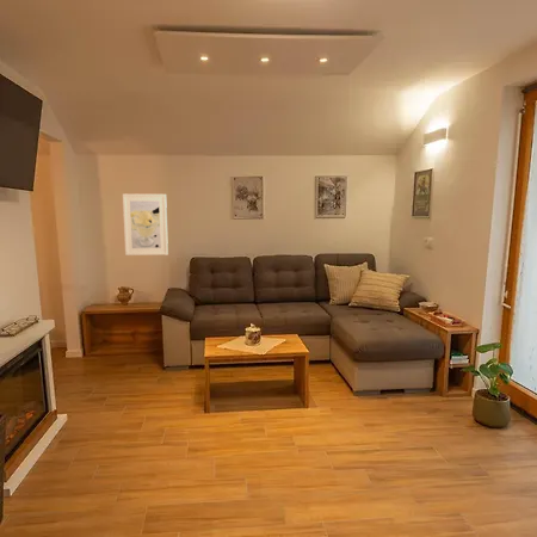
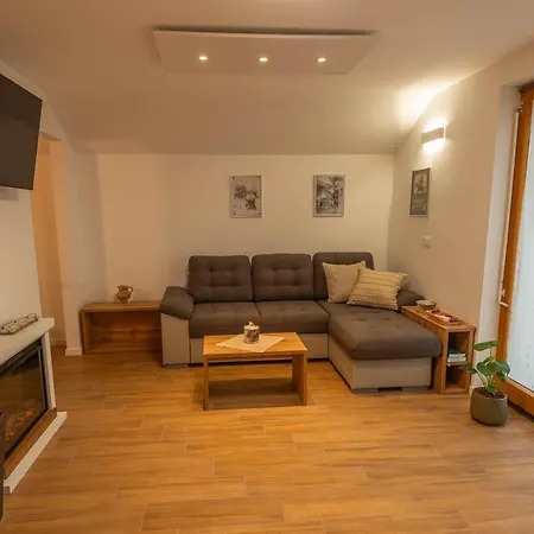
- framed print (146, 224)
